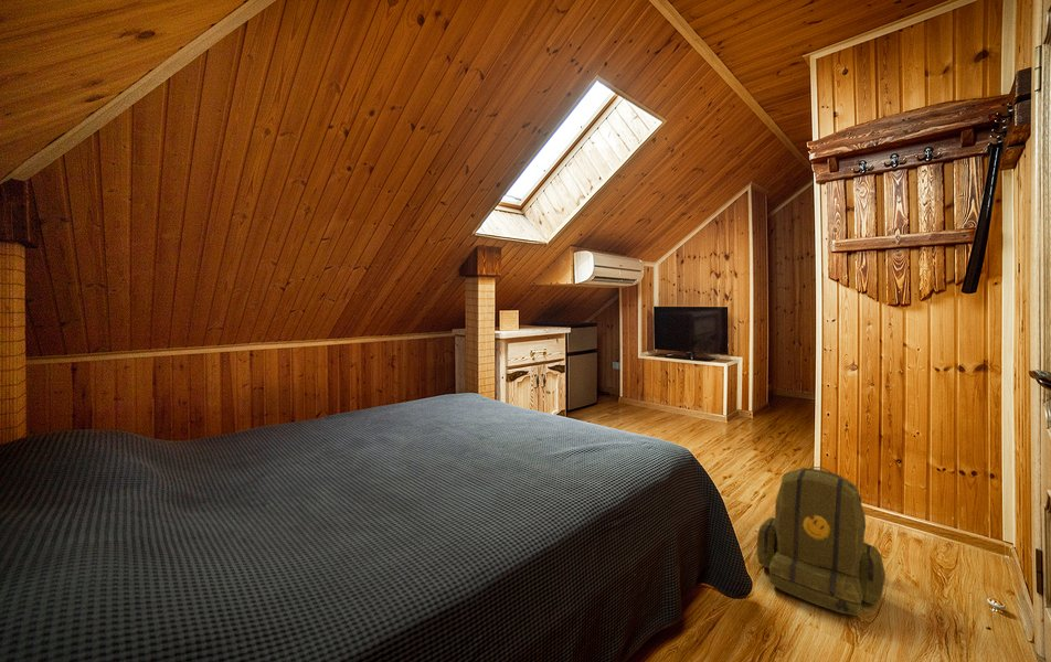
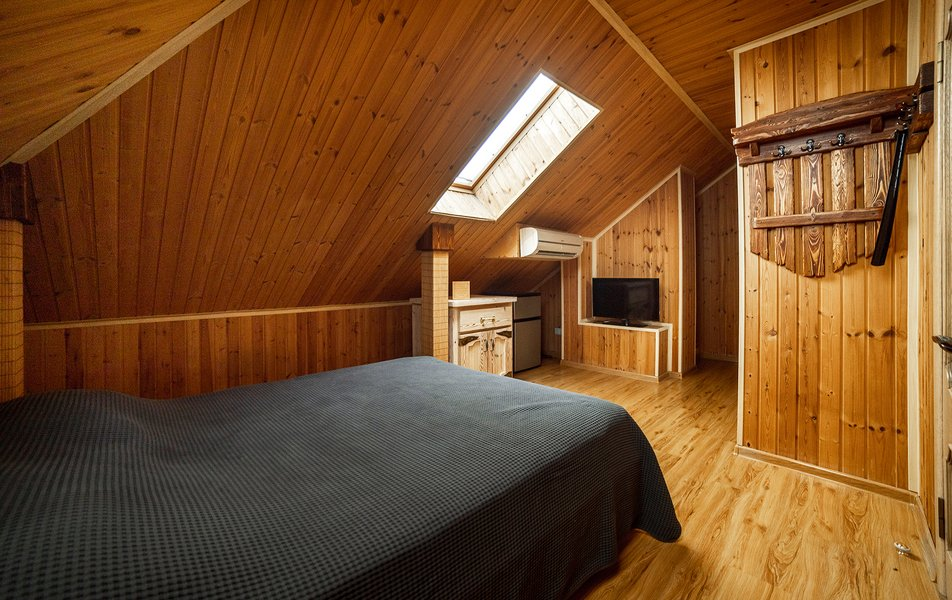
- backpack (817, 523)
